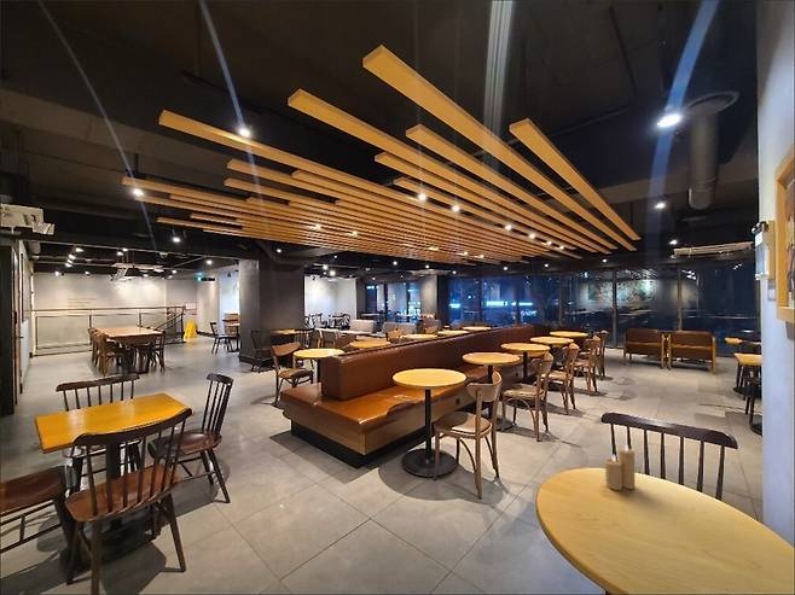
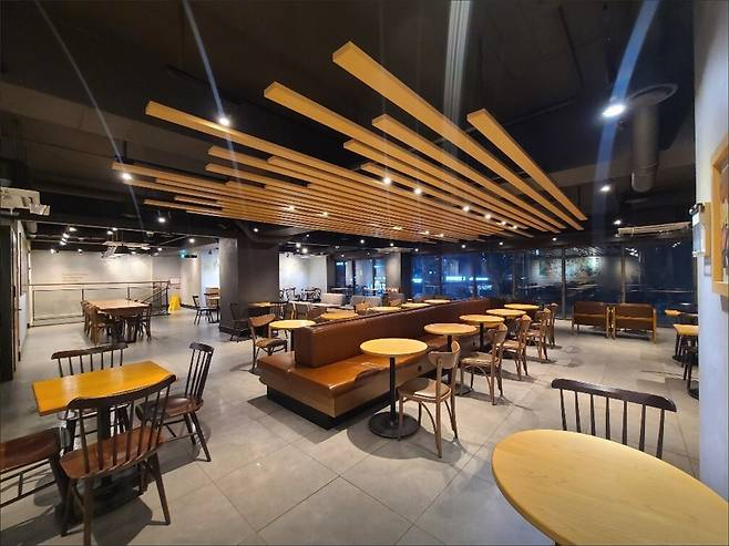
- candle (620, 465)
